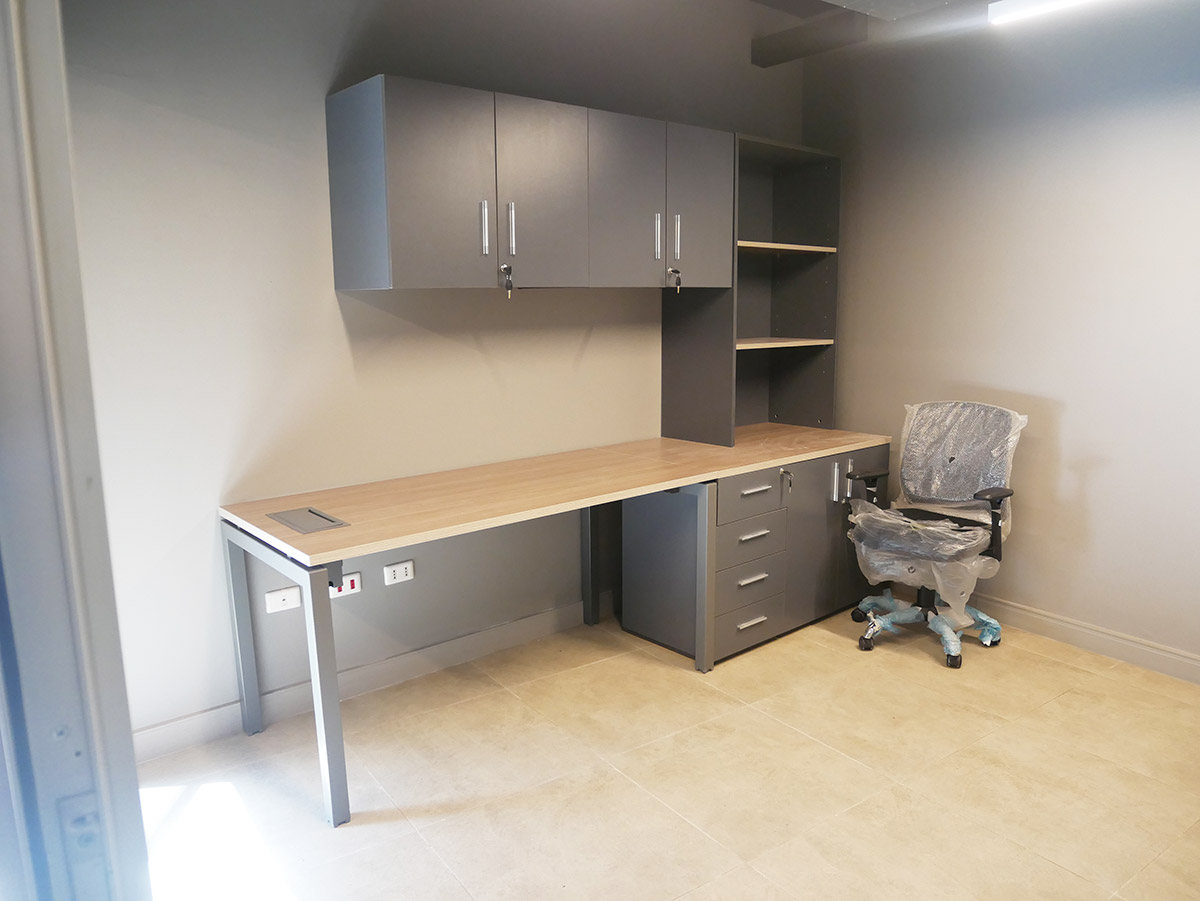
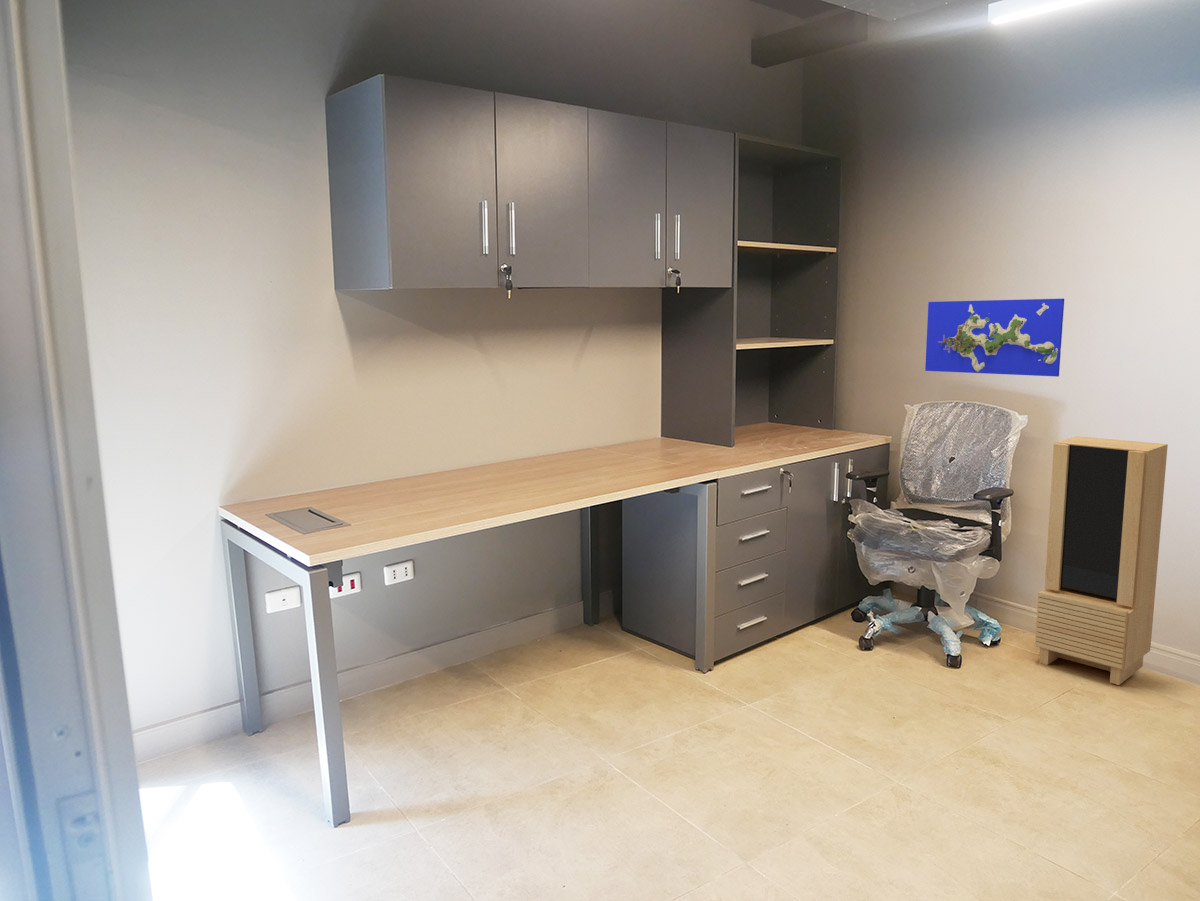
+ storage cabinet (1098, 556)
+ world map (988, 337)
